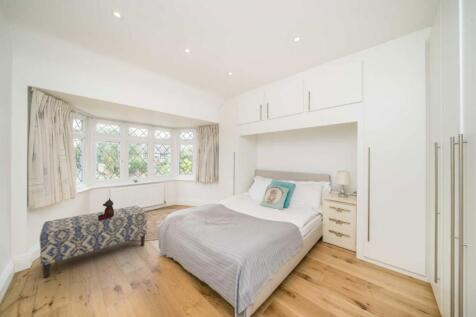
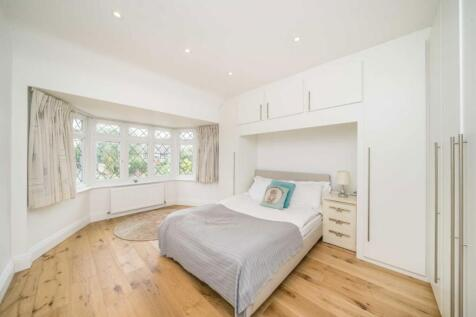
- stuffed bear (106, 208)
- bench (100, 234)
